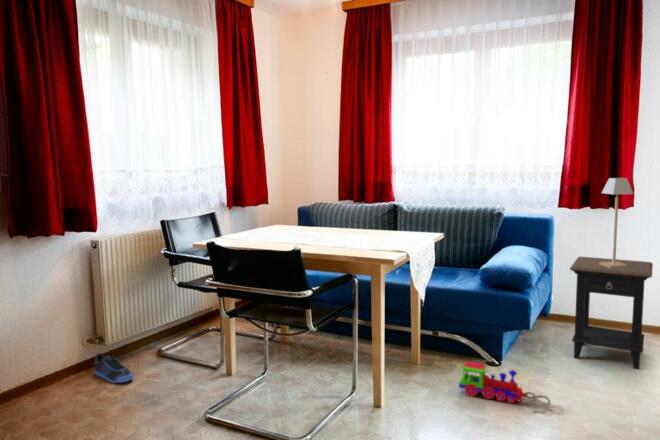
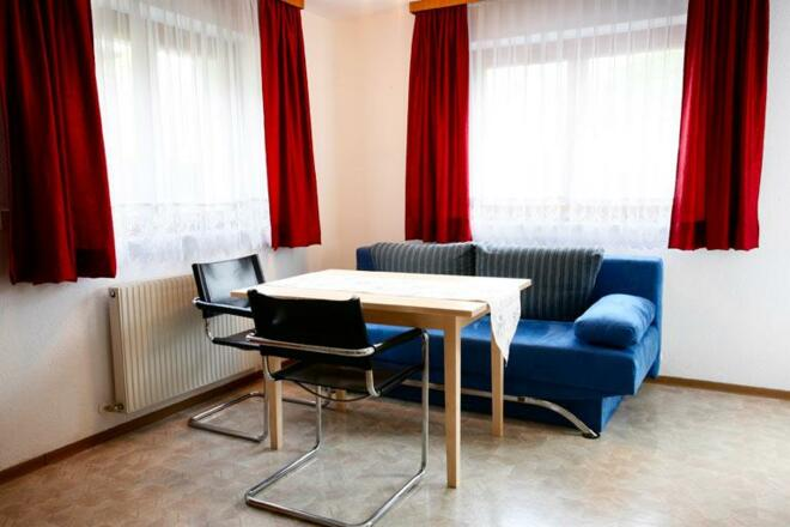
- side table (609, 294)
- table lamp (615, 222)
- toy train (503, 385)
- sneaker (112, 367)
